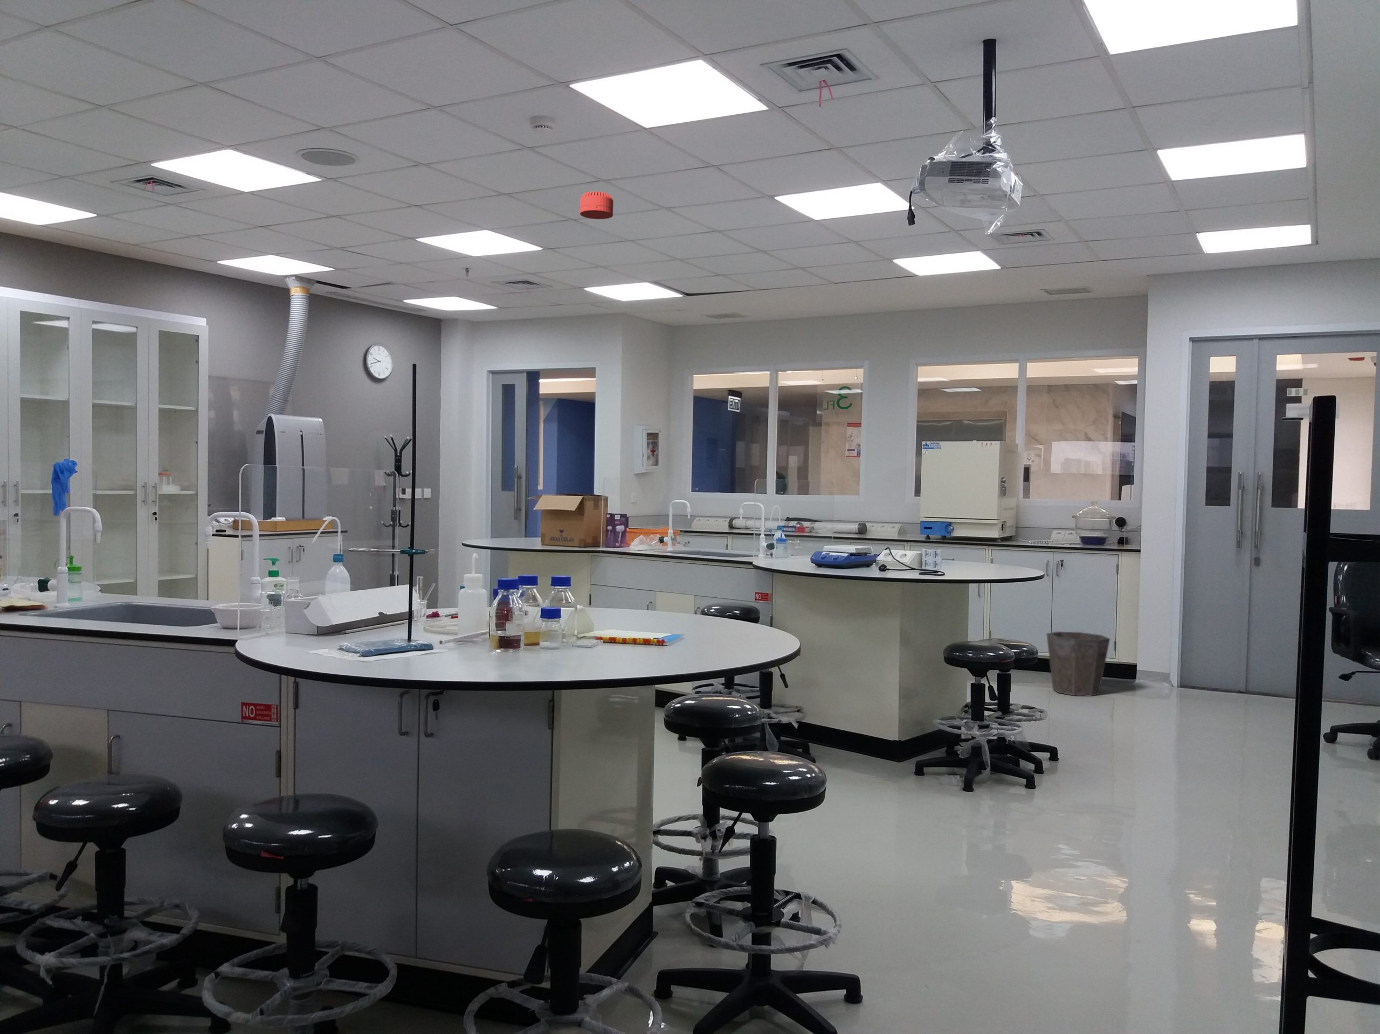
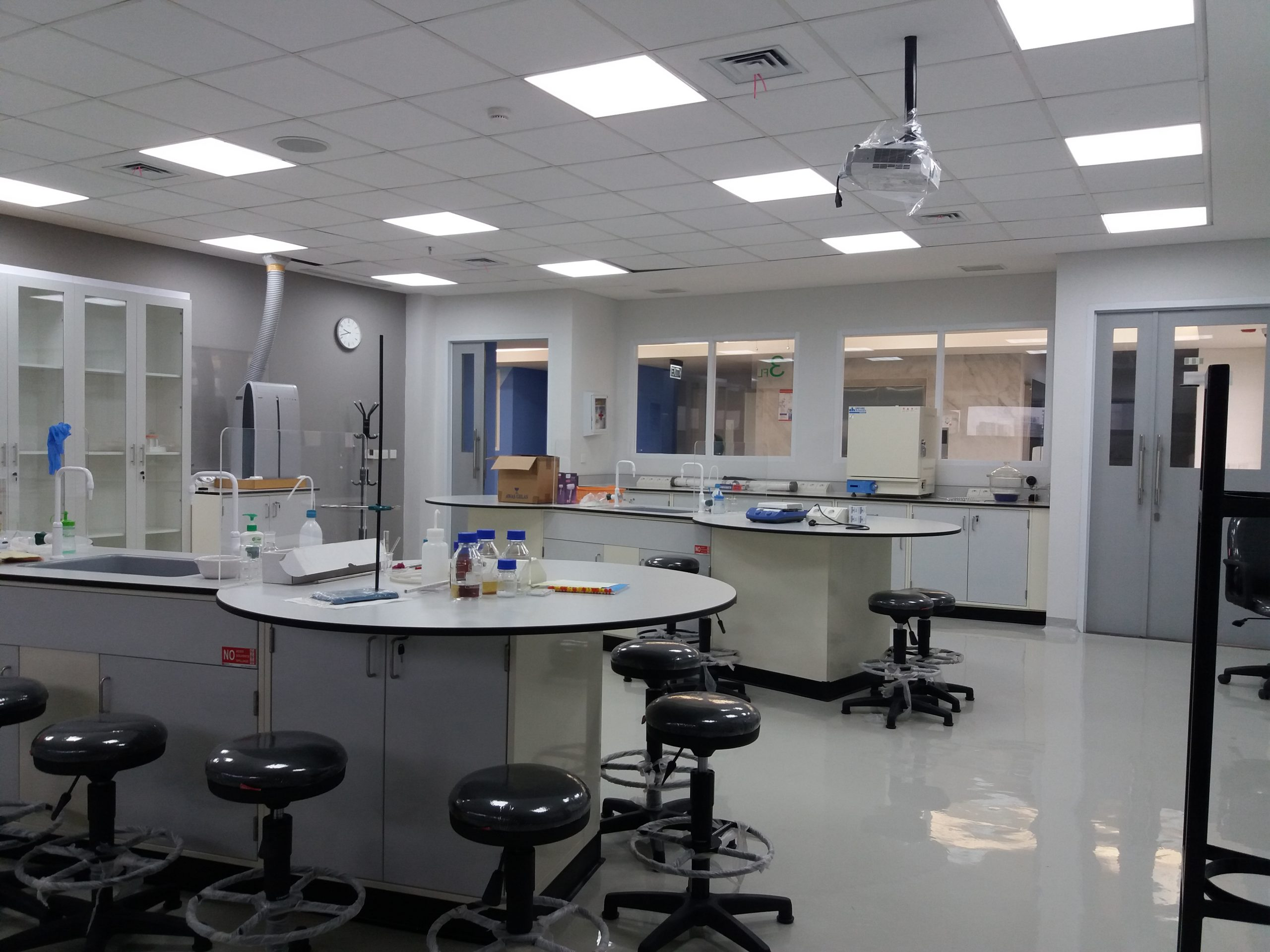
- smoke detector (597, 204)
- waste bin (1077, 664)
